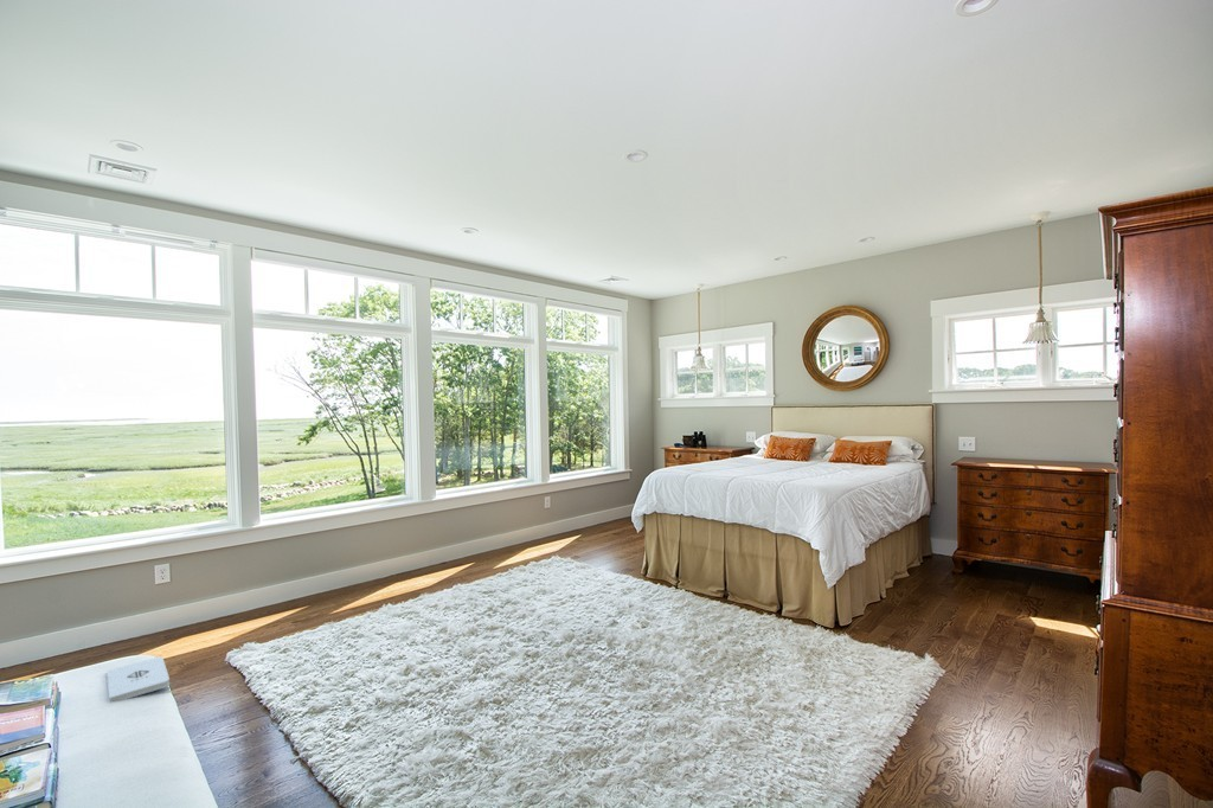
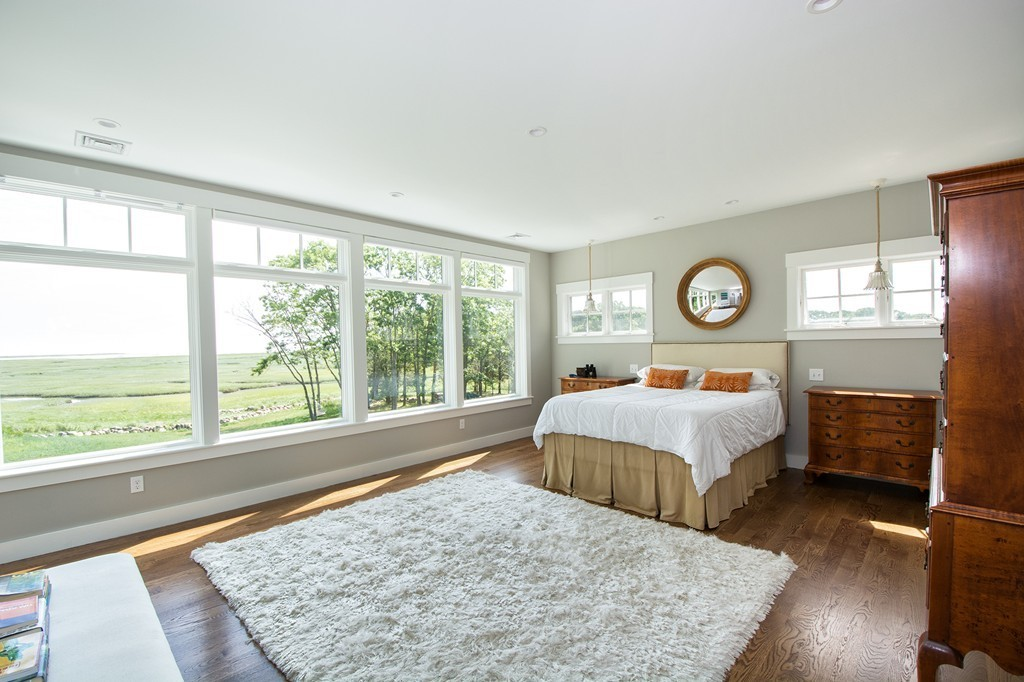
- notepad (137, 678)
